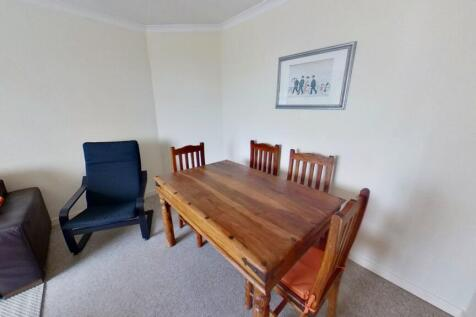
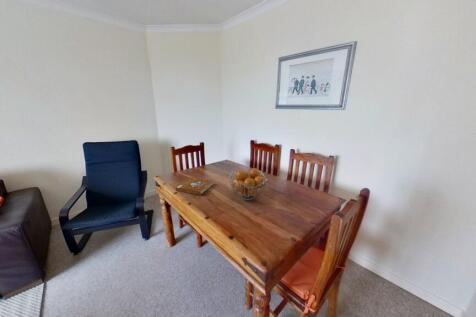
+ book (195, 185)
+ fruit basket (247, 183)
